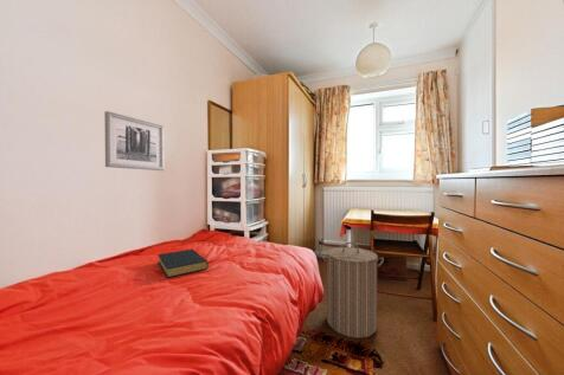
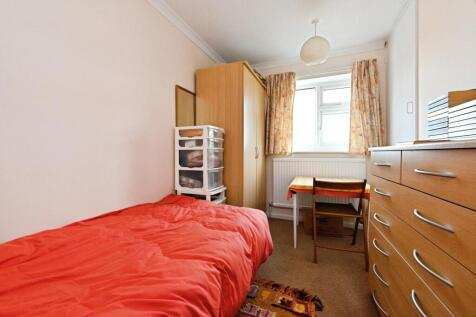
- laundry hamper (351, 282)
- hardback book (181, 260)
- wall art (137, 144)
